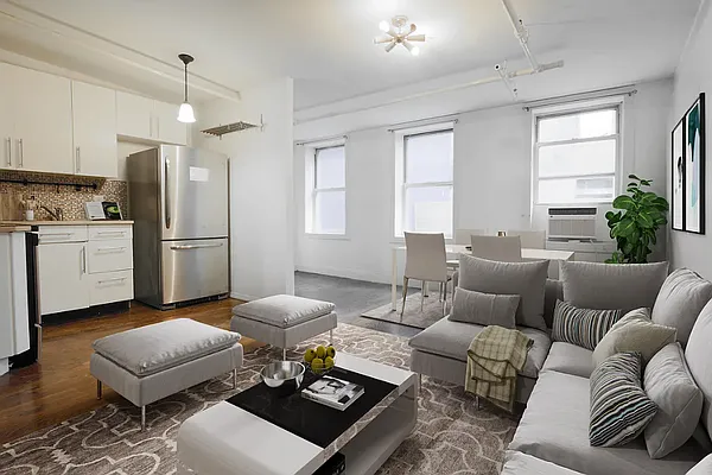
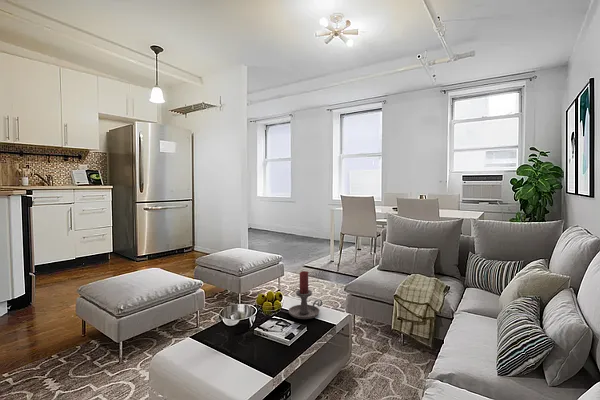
+ candle holder (307, 291)
